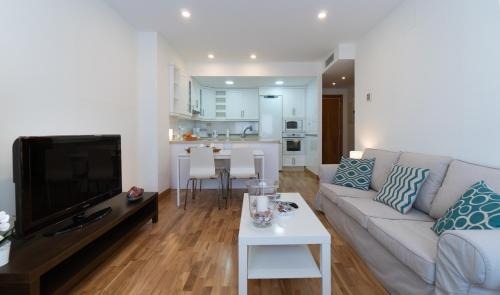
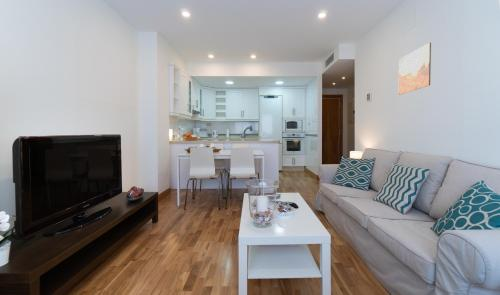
+ wall art (413, 71)
